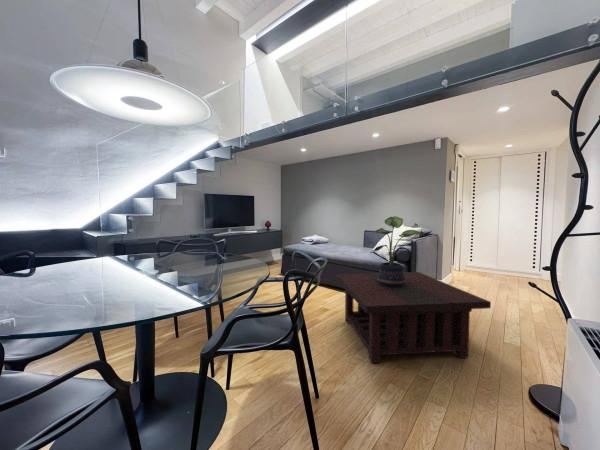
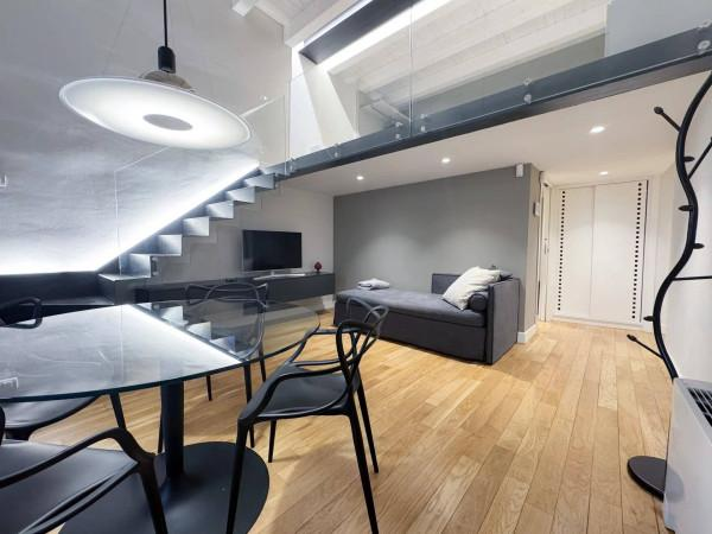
- coffee table (397, 310)
- potted plant (394, 250)
